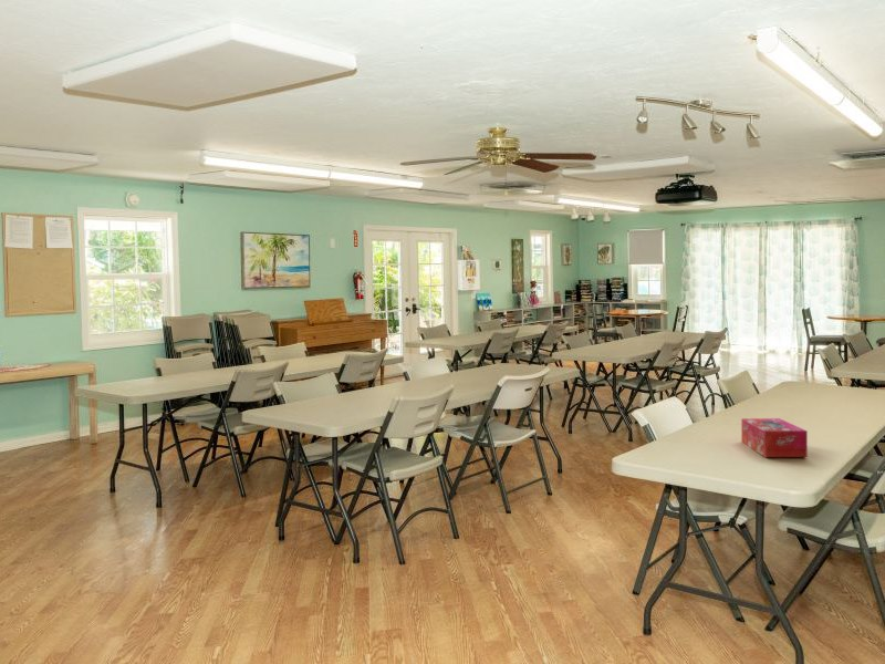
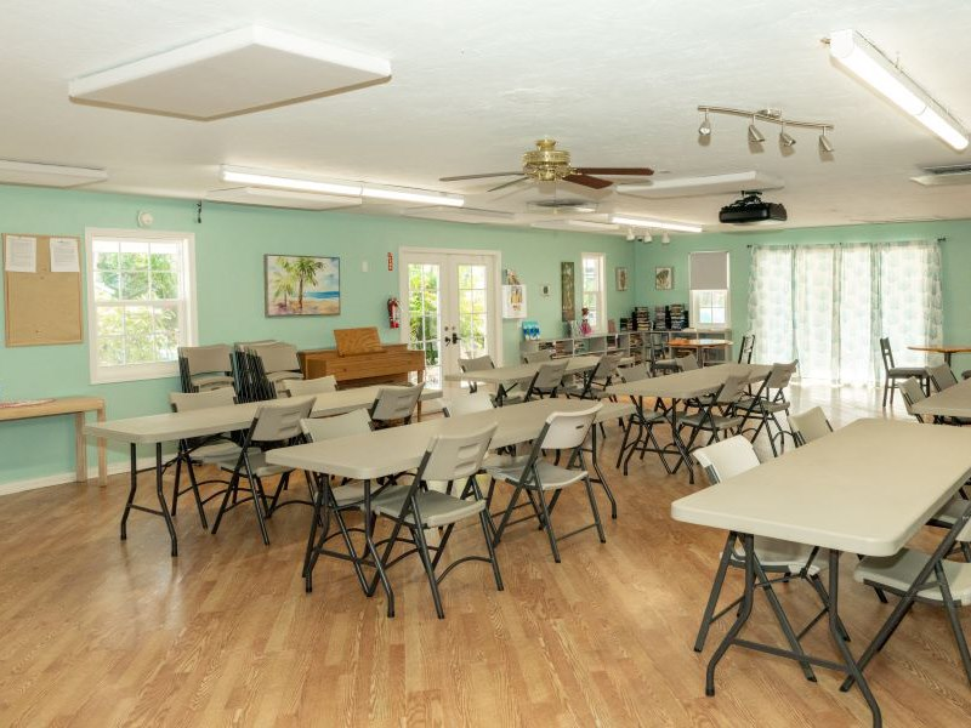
- tissue box (772, 436)
